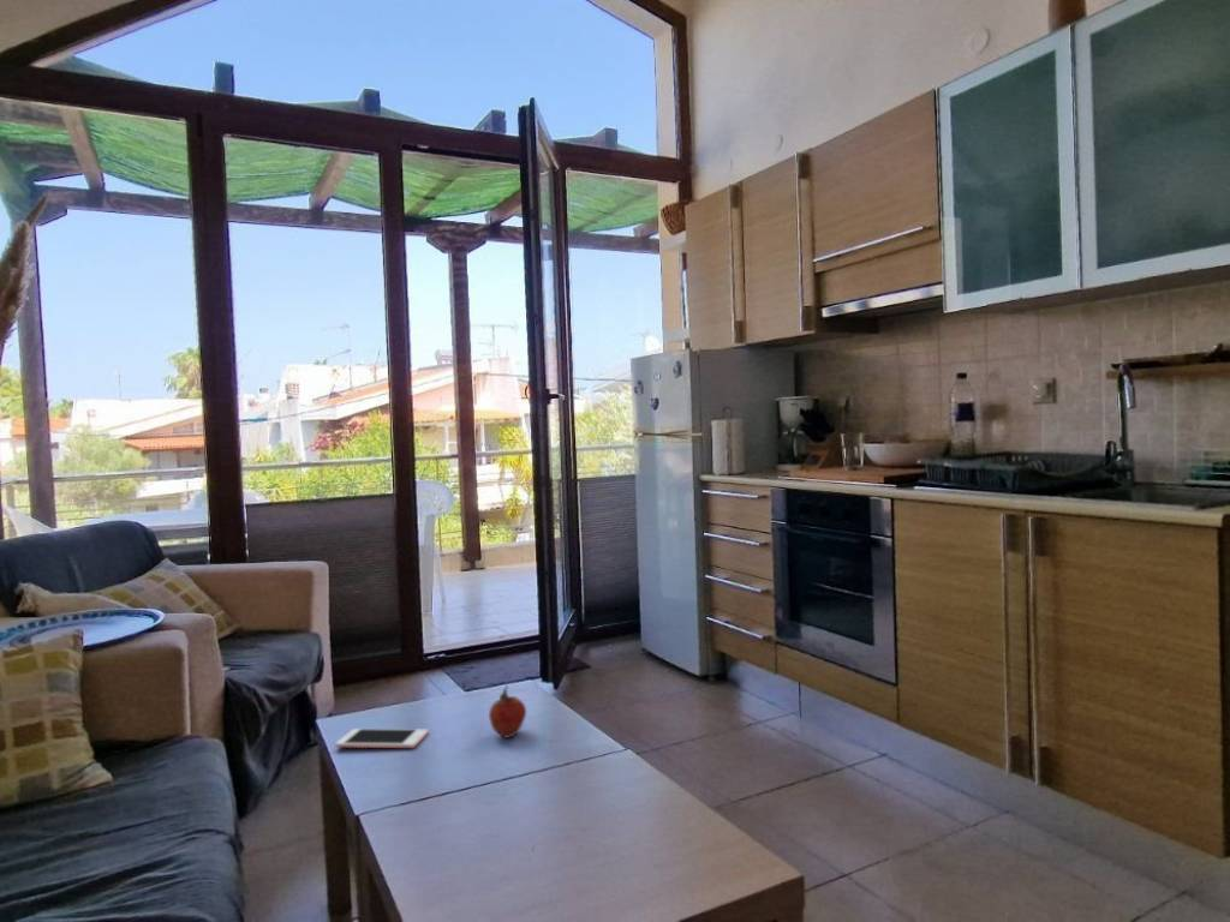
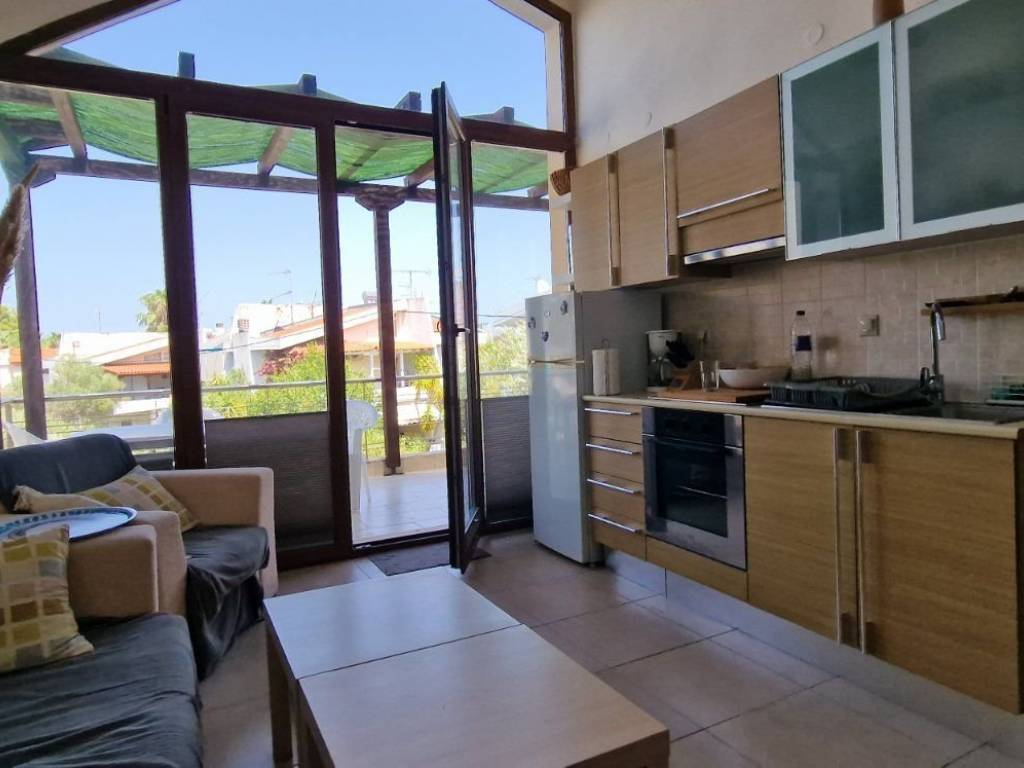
- fruit (507, 711)
- cell phone (382, 738)
